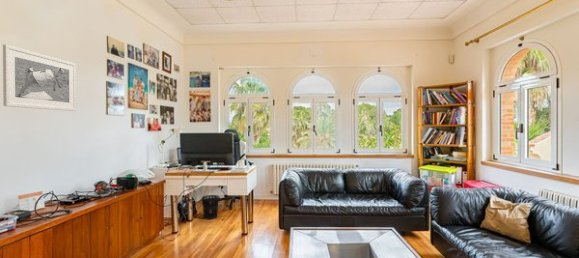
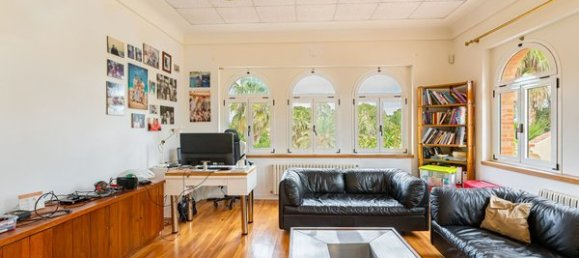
- wastebasket (210, 207)
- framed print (44, 82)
